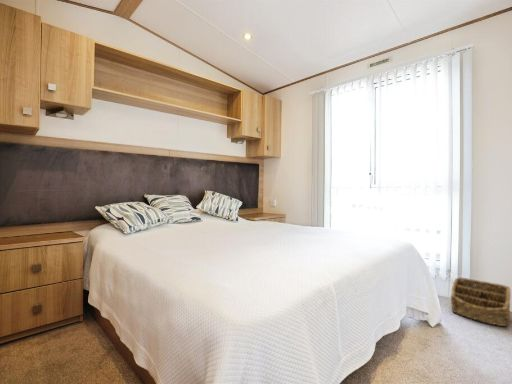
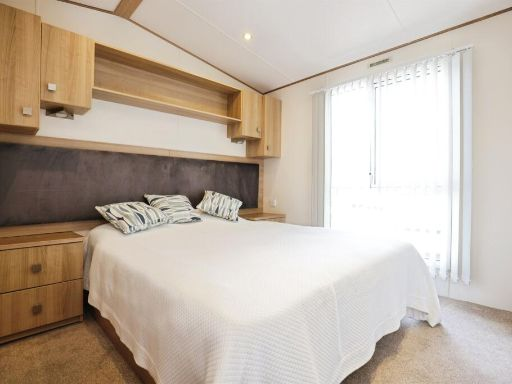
- basket (479, 299)
